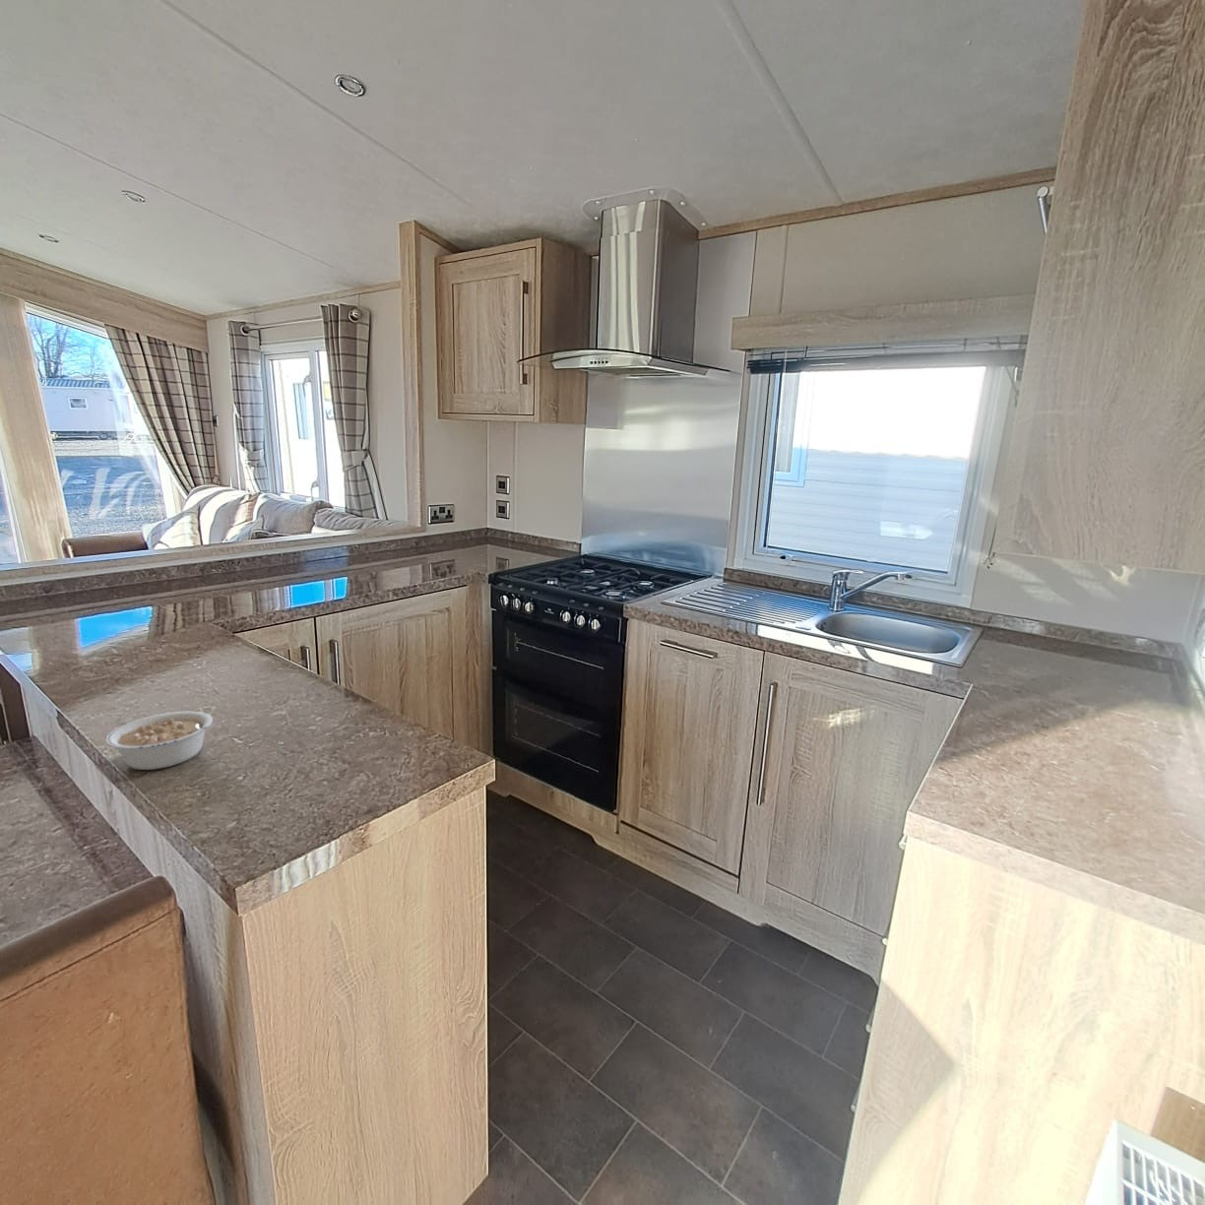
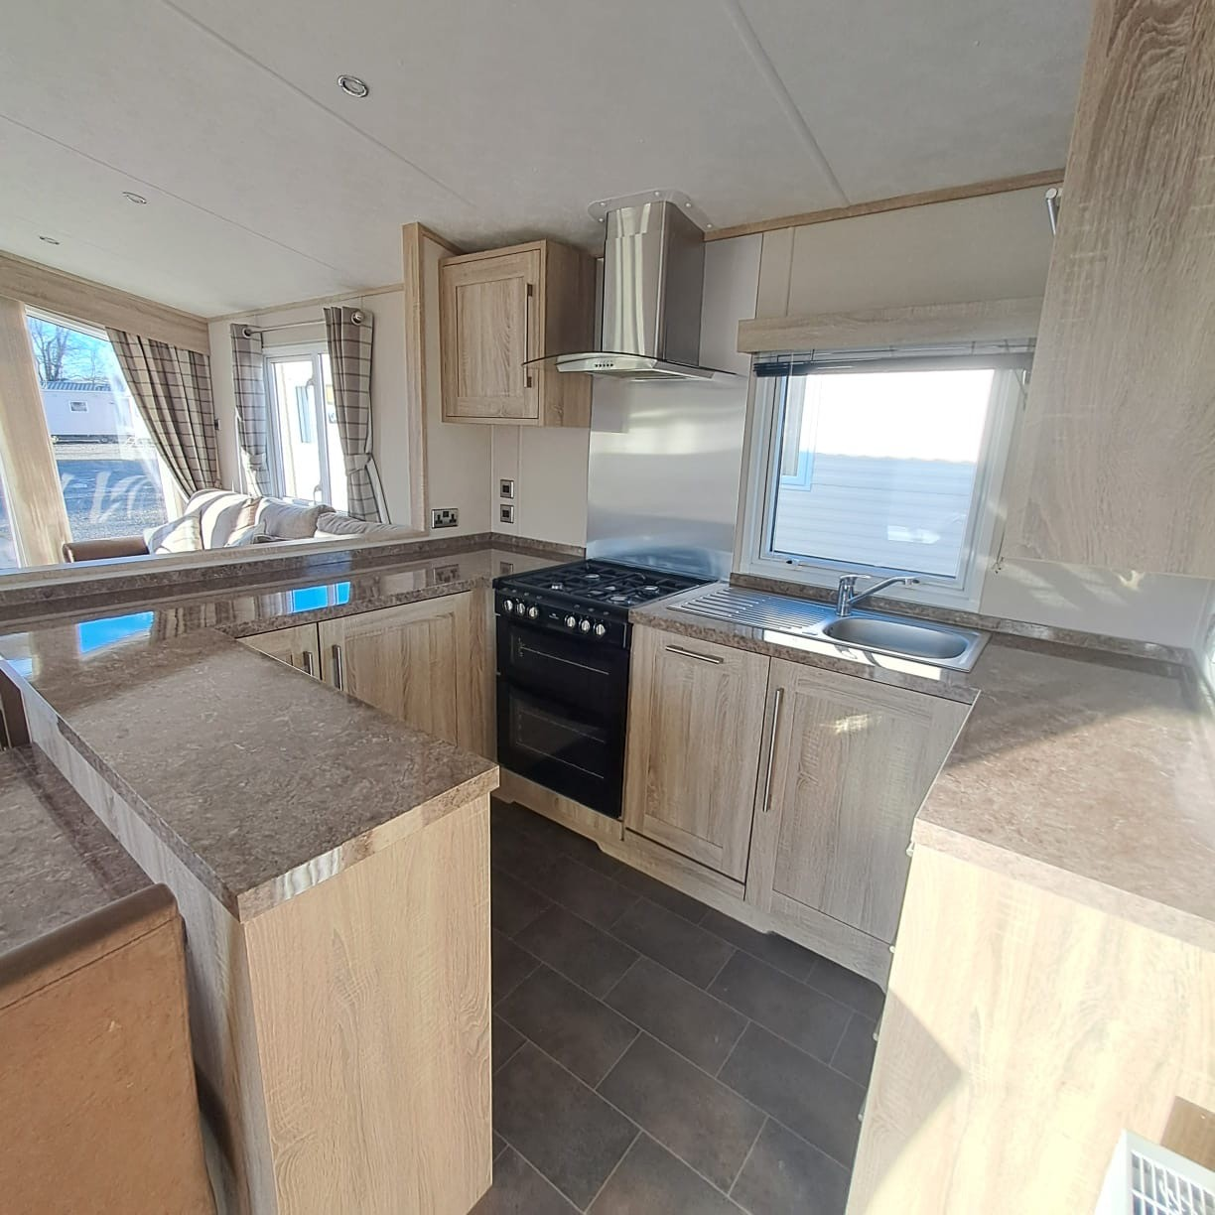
- legume (167, 738)
